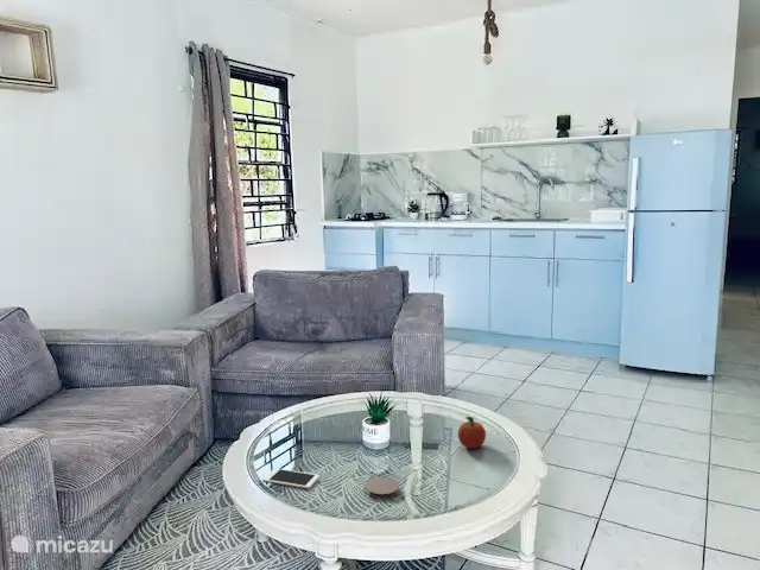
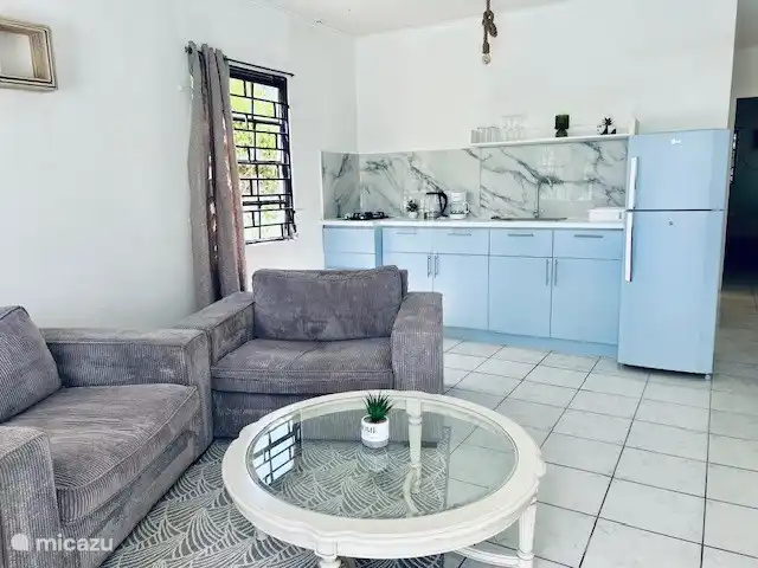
- coaster (382, 487)
- cell phone (291, 477)
- fruit (471, 432)
